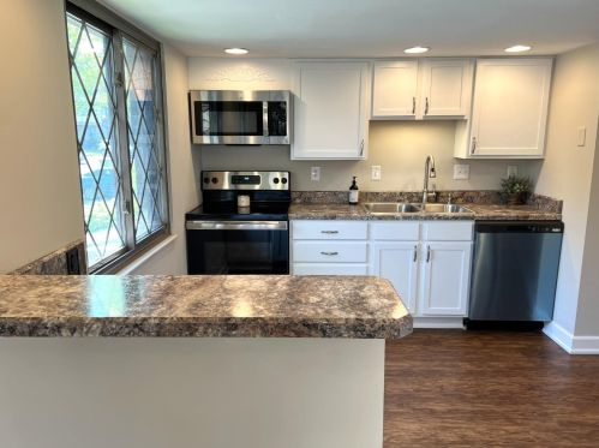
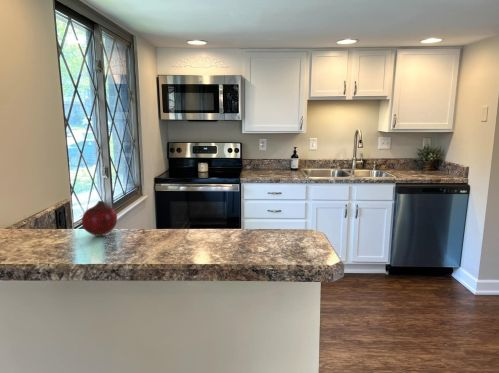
+ fruit (99, 218)
